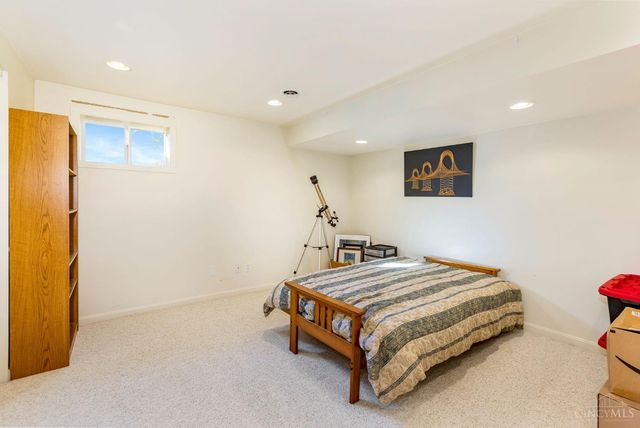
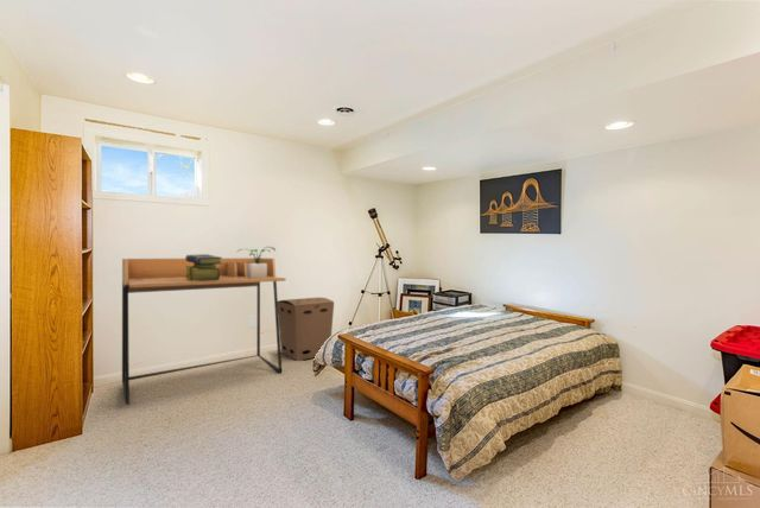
+ stack of books (203, 266)
+ potted plant (258, 261)
+ desk (203, 288)
+ cardboard box (305, 326)
